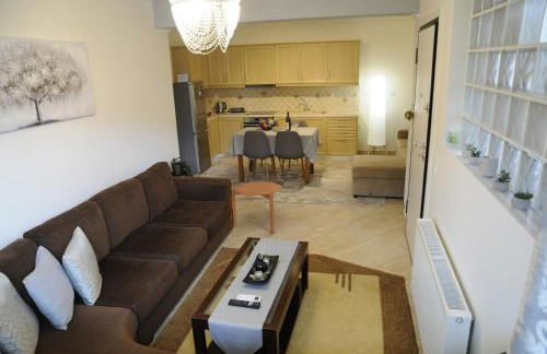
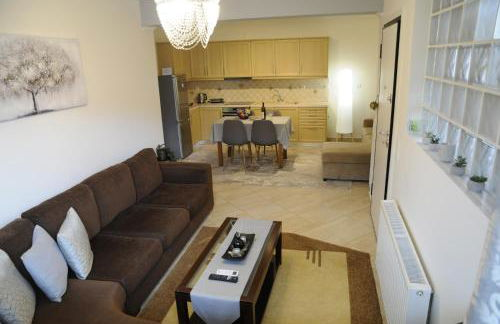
- side table (265, 197)
